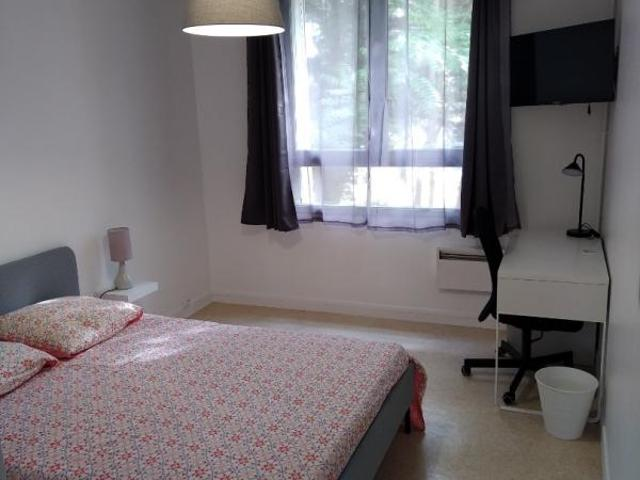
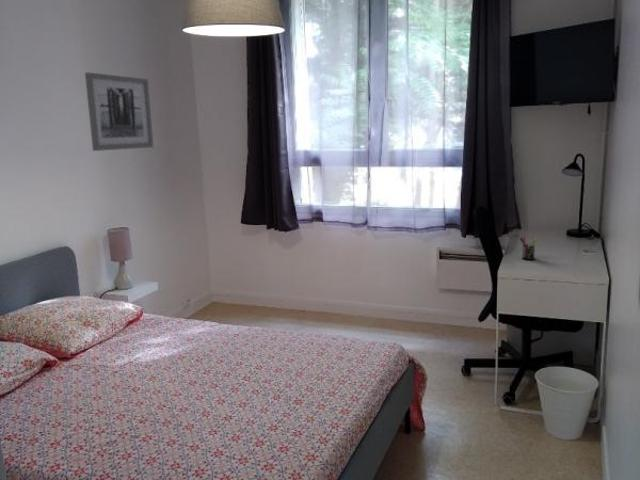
+ pen holder (529, 247)
+ wall art (122, 112)
